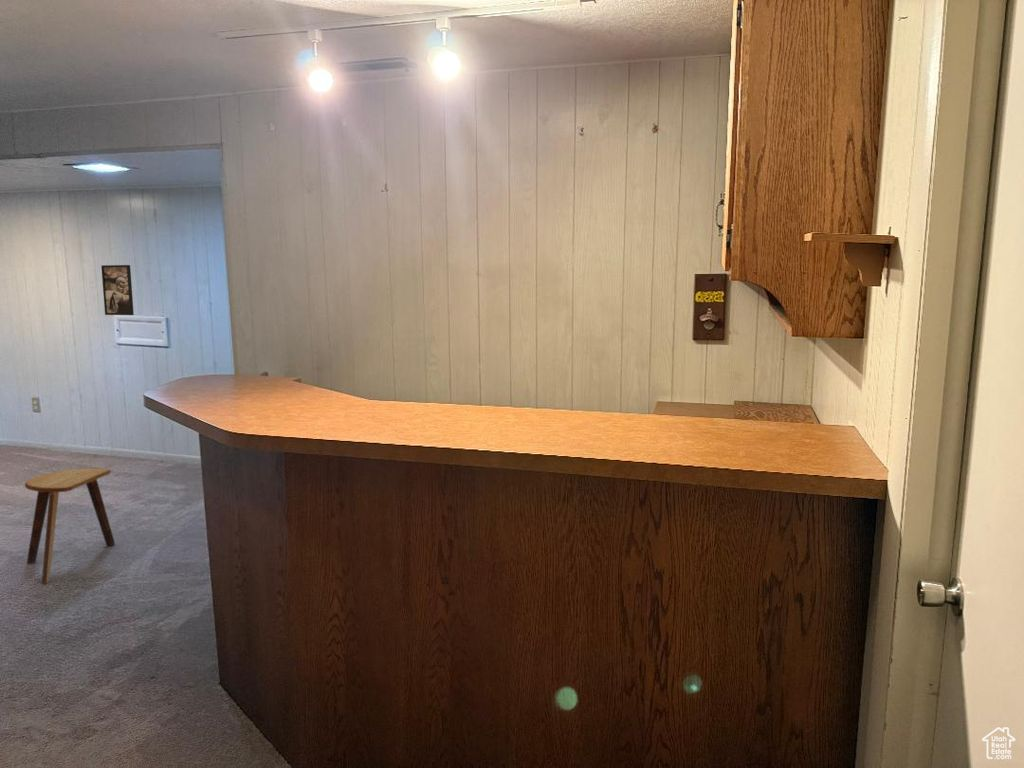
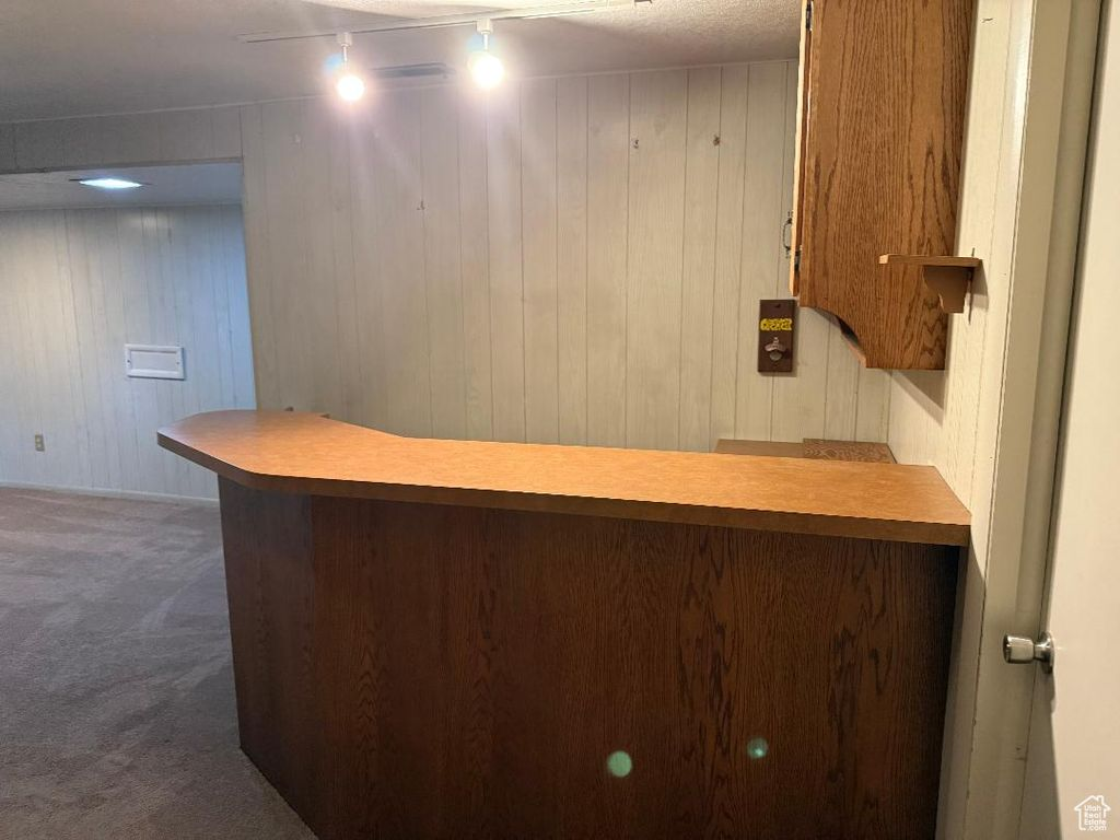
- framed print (117, 290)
- stool (55, 518)
